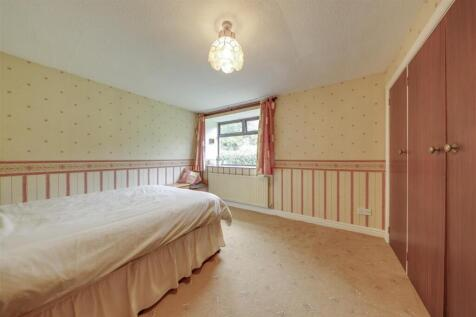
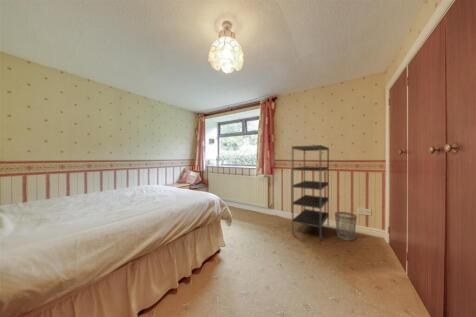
+ shelving unit (311, 188)
+ wastebasket (345, 226)
